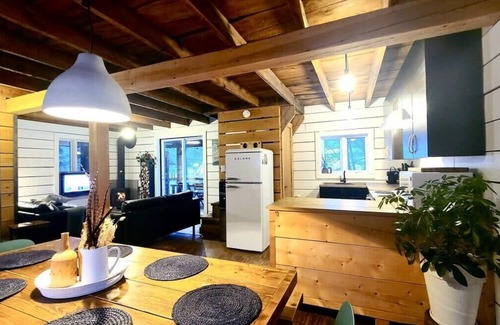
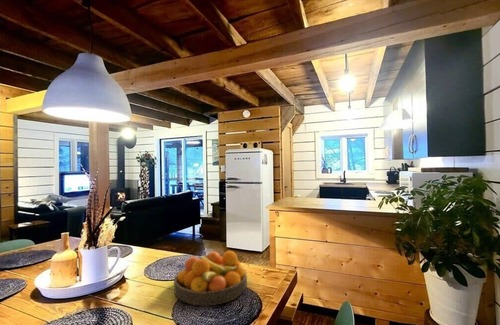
+ fruit bowl (211, 270)
